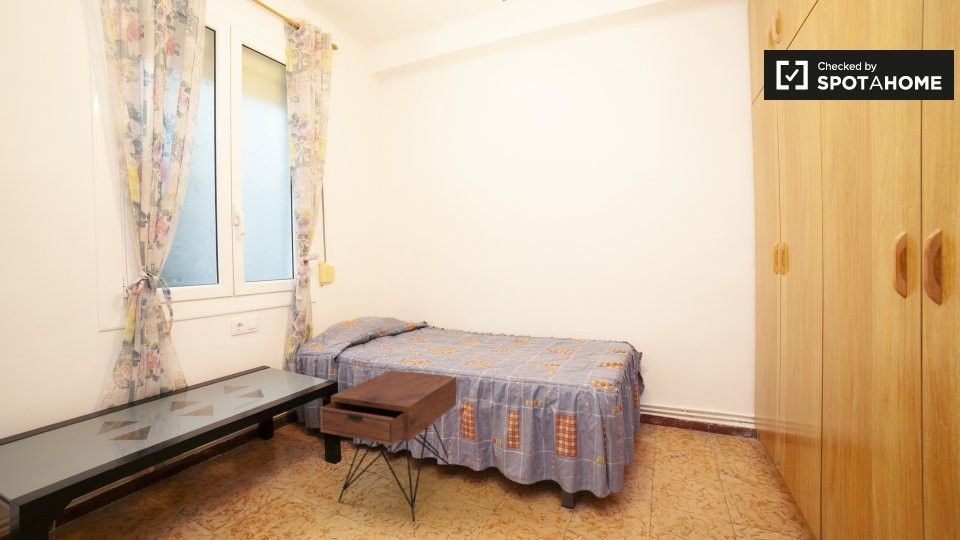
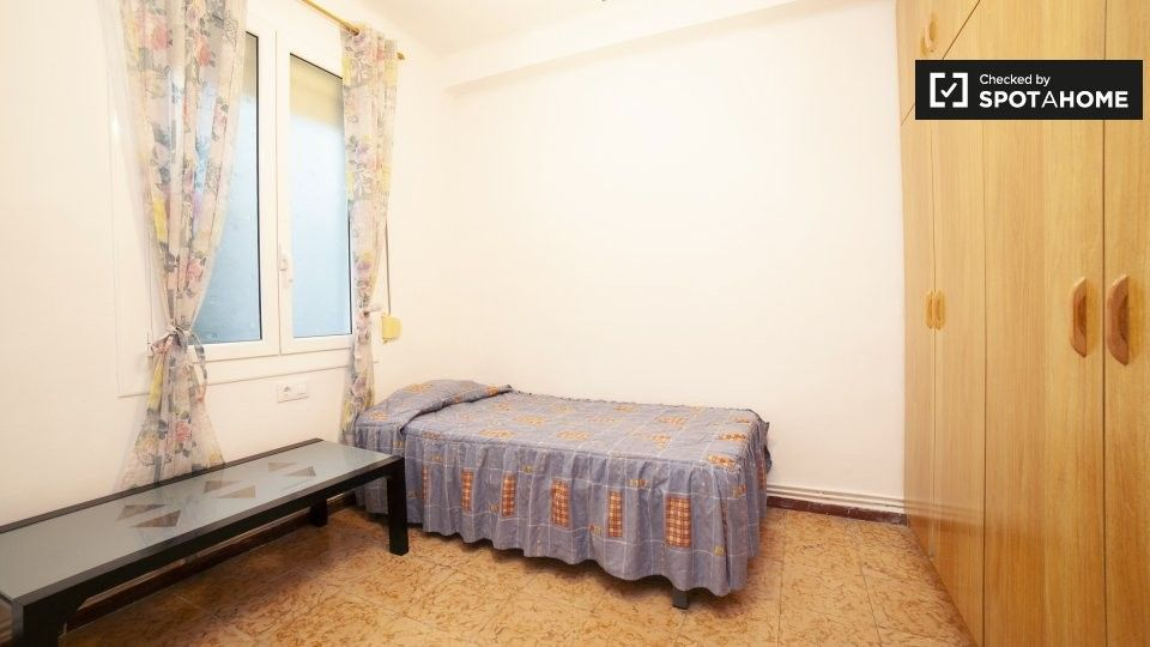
- nightstand (394, 440)
